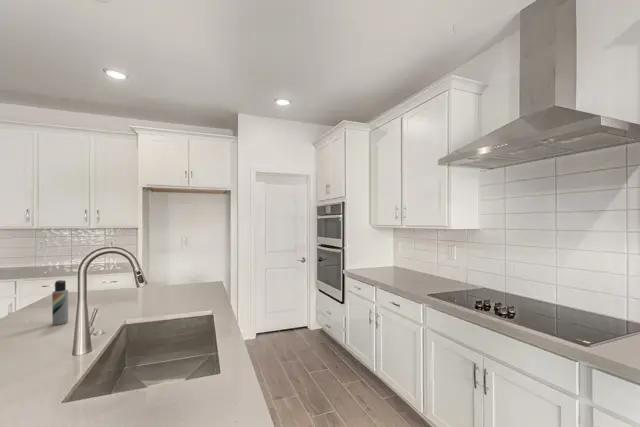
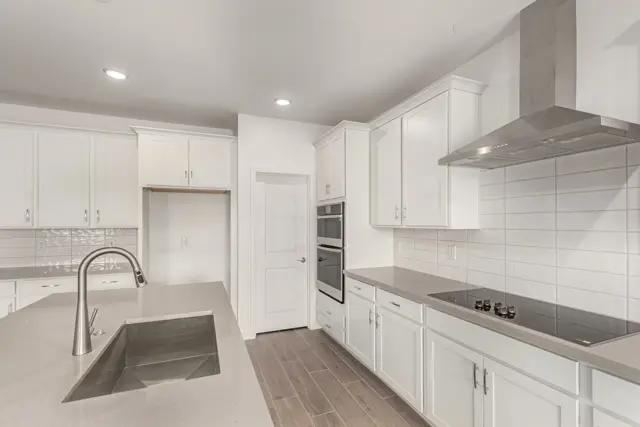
- lotion bottle (60, 301)
